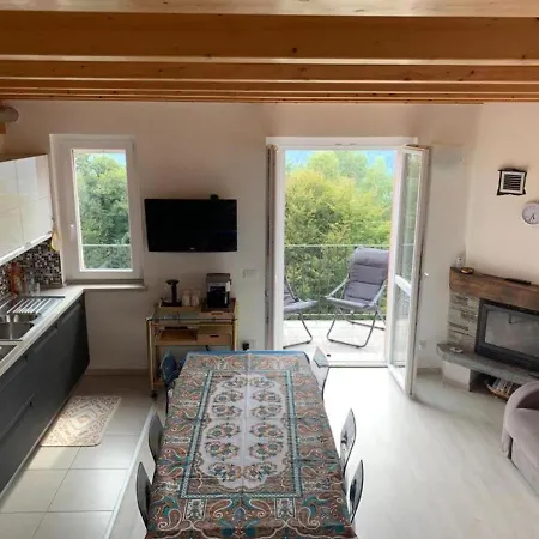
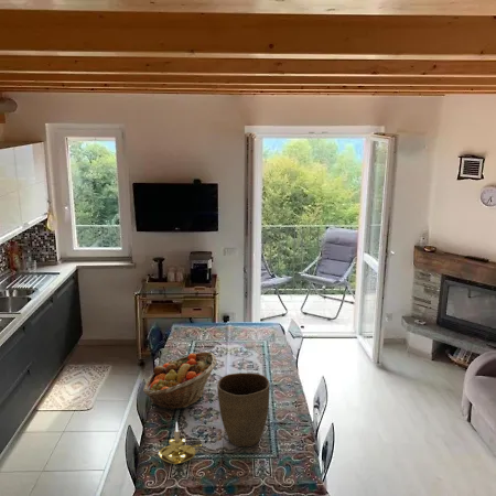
+ fruit basket (181, 378)
+ candle holder (180, 439)
+ vase (242, 410)
